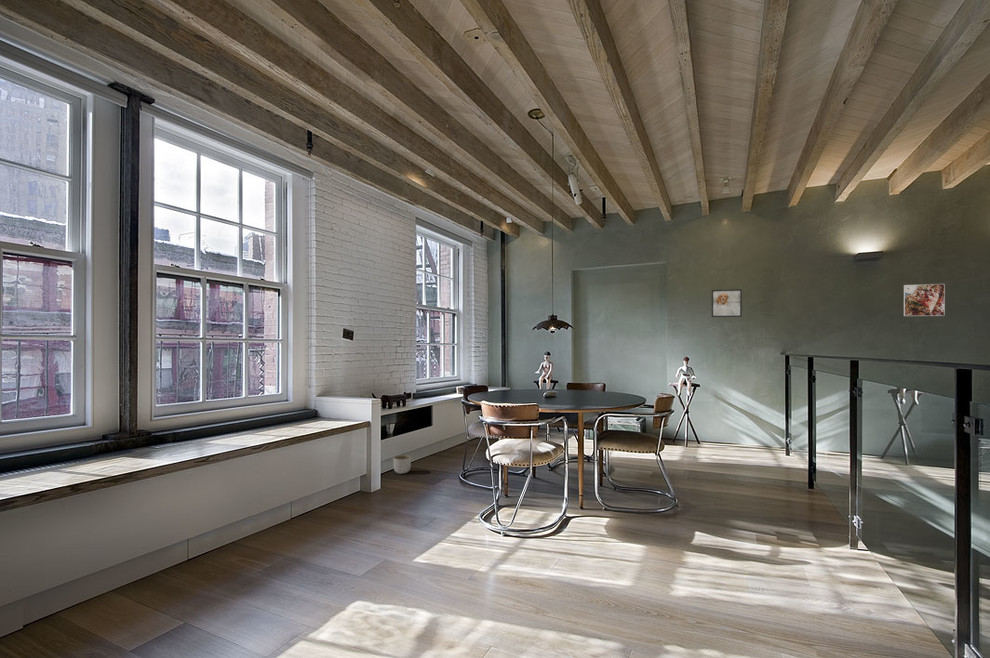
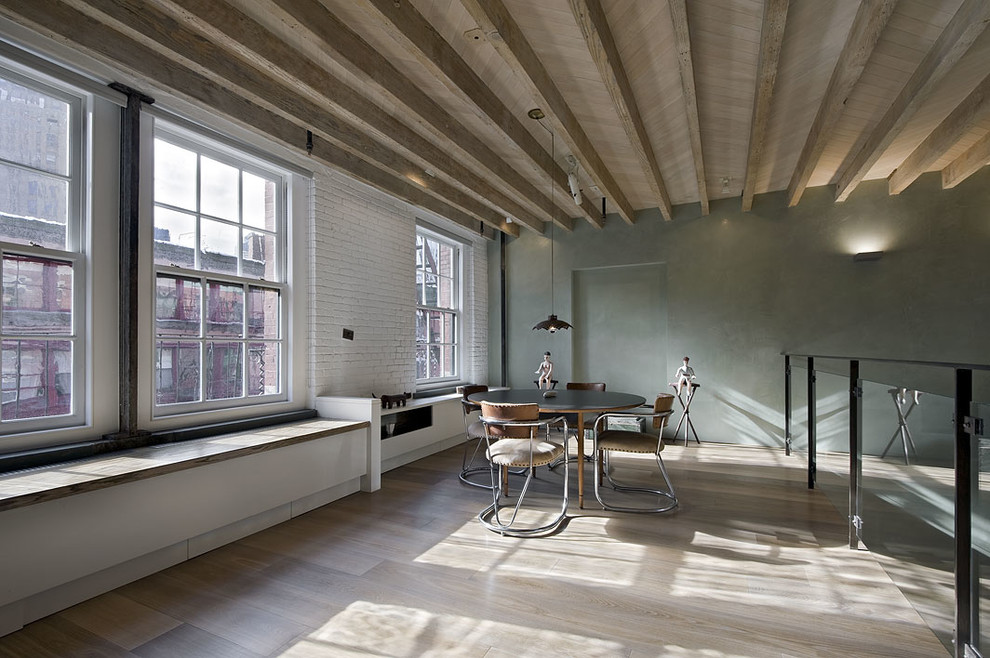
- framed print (923, 300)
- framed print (726, 303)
- planter (402, 464)
